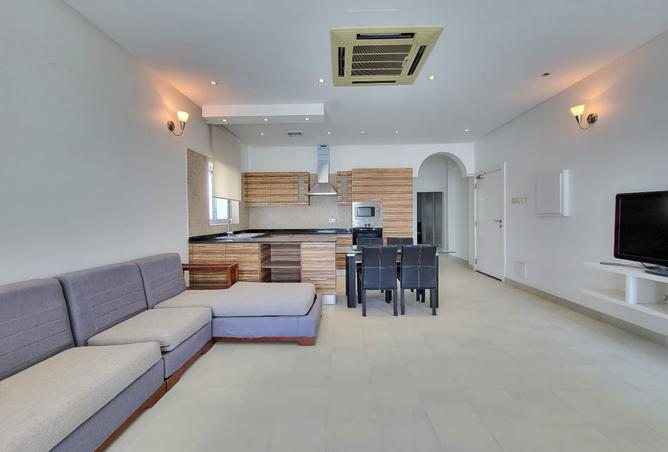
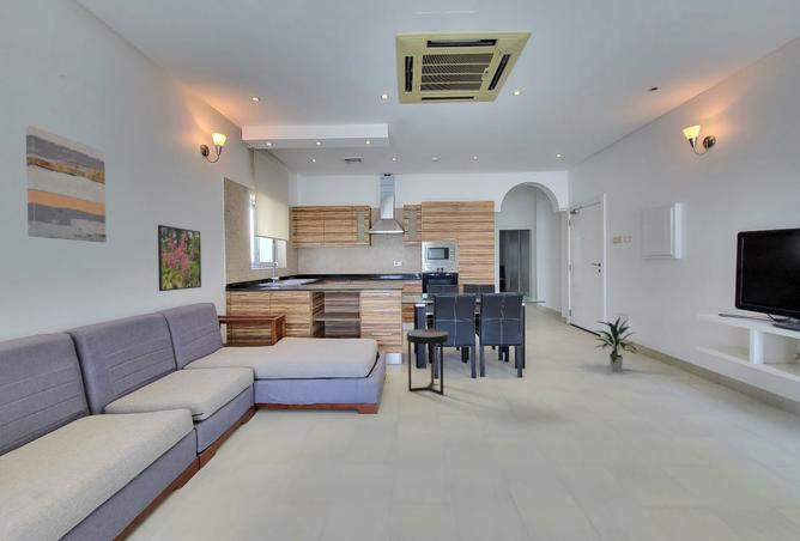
+ side table (431, 360)
+ wall art (69, 189)
+ indoor plant (614, 342)
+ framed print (181, 259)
